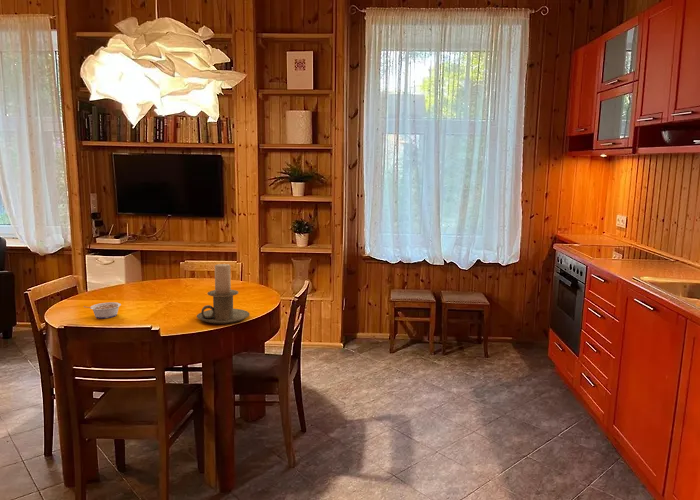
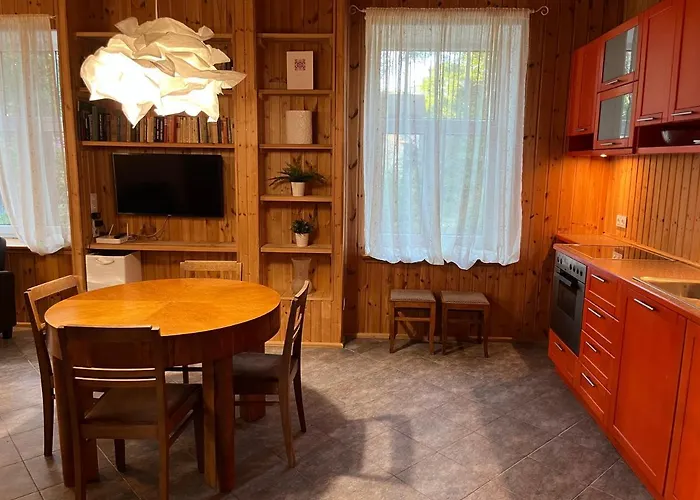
- candle holder (223, 291)
- legume (105, 310)
